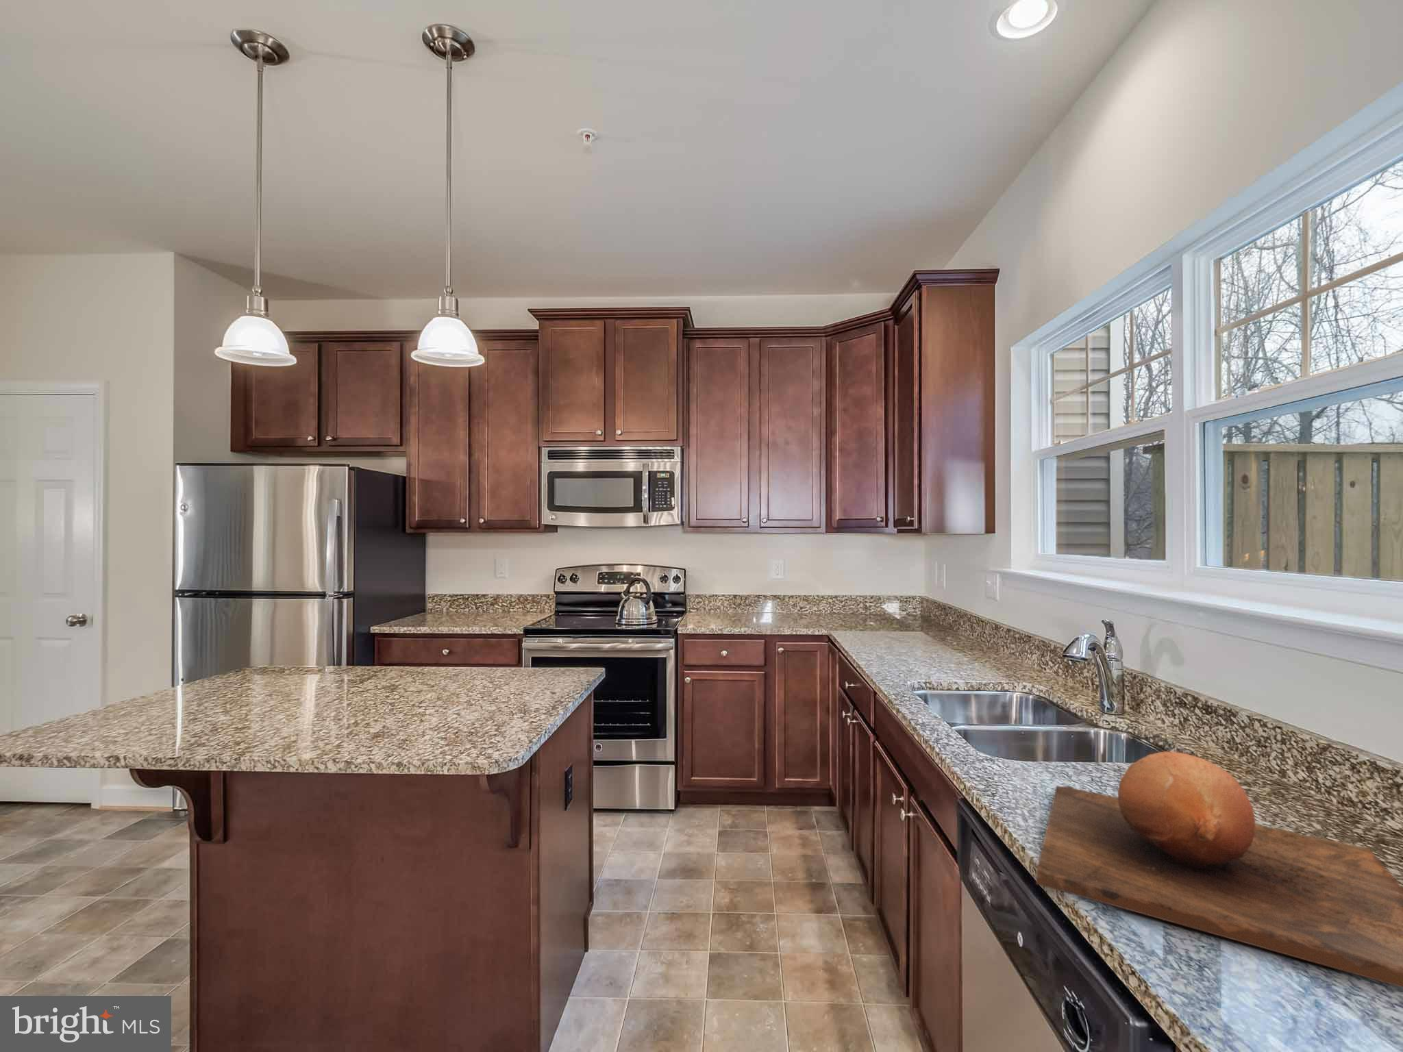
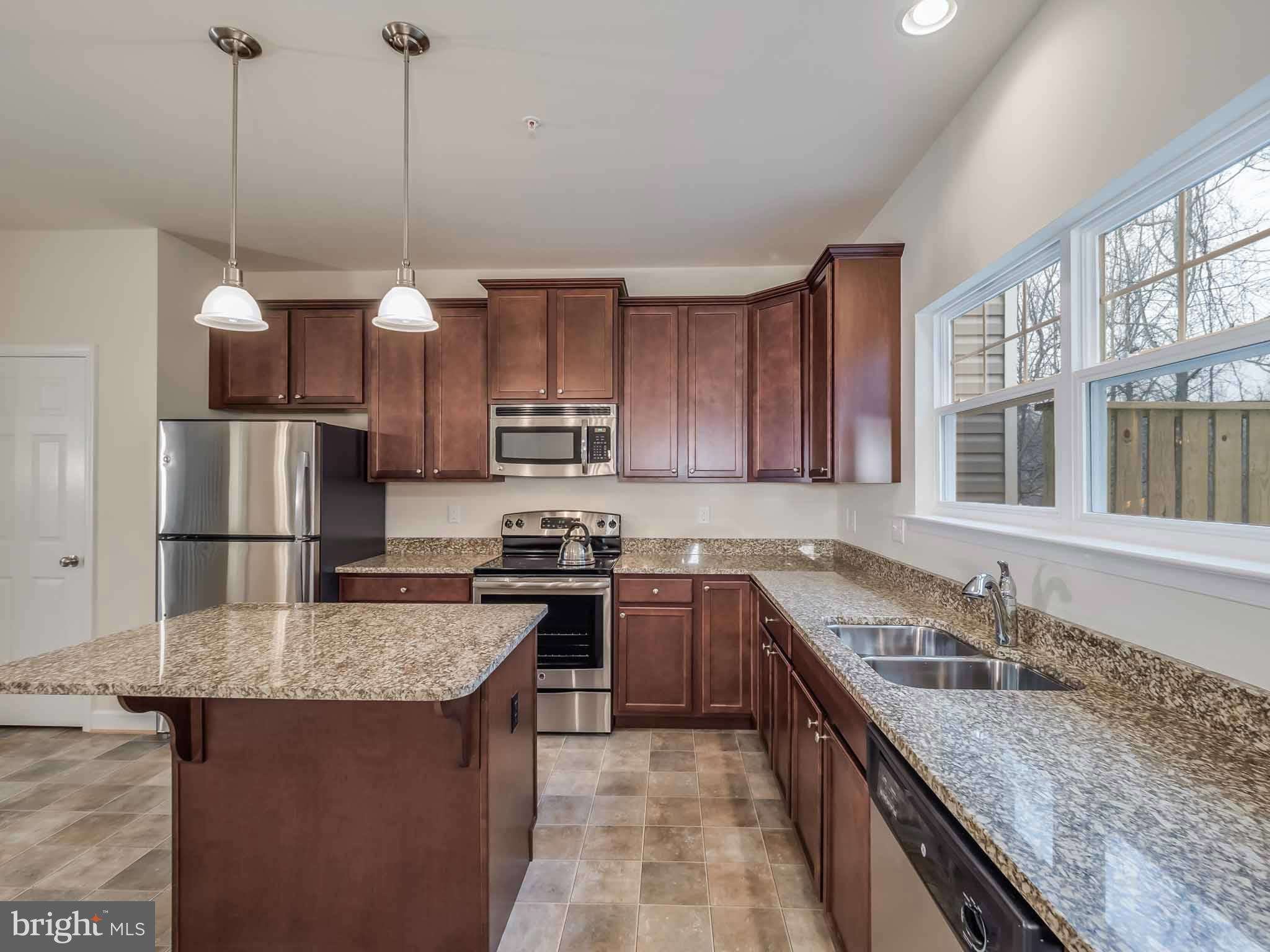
- chopping board (1210, 813)
